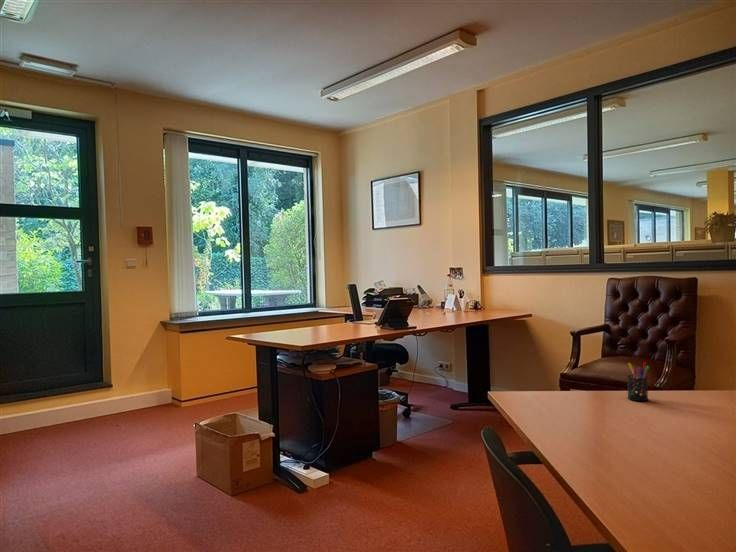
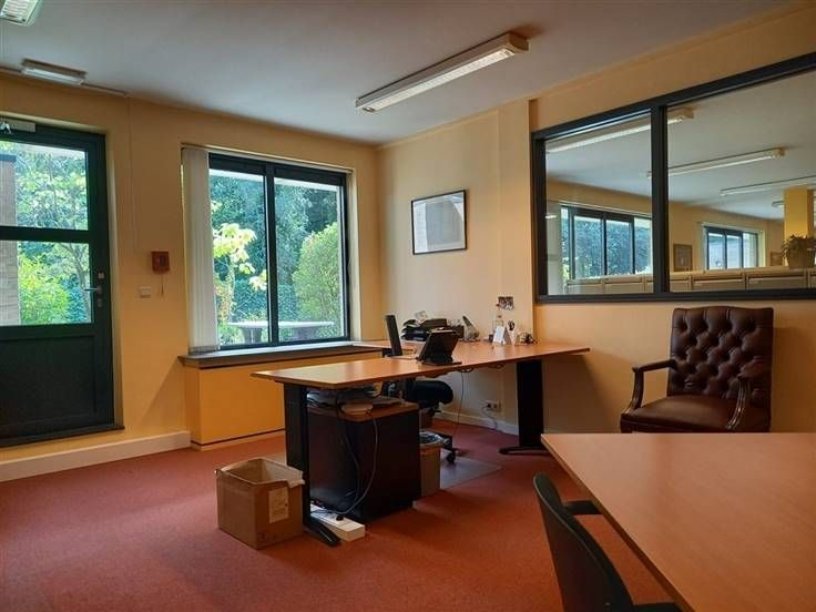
- pen holder (640, 379)
